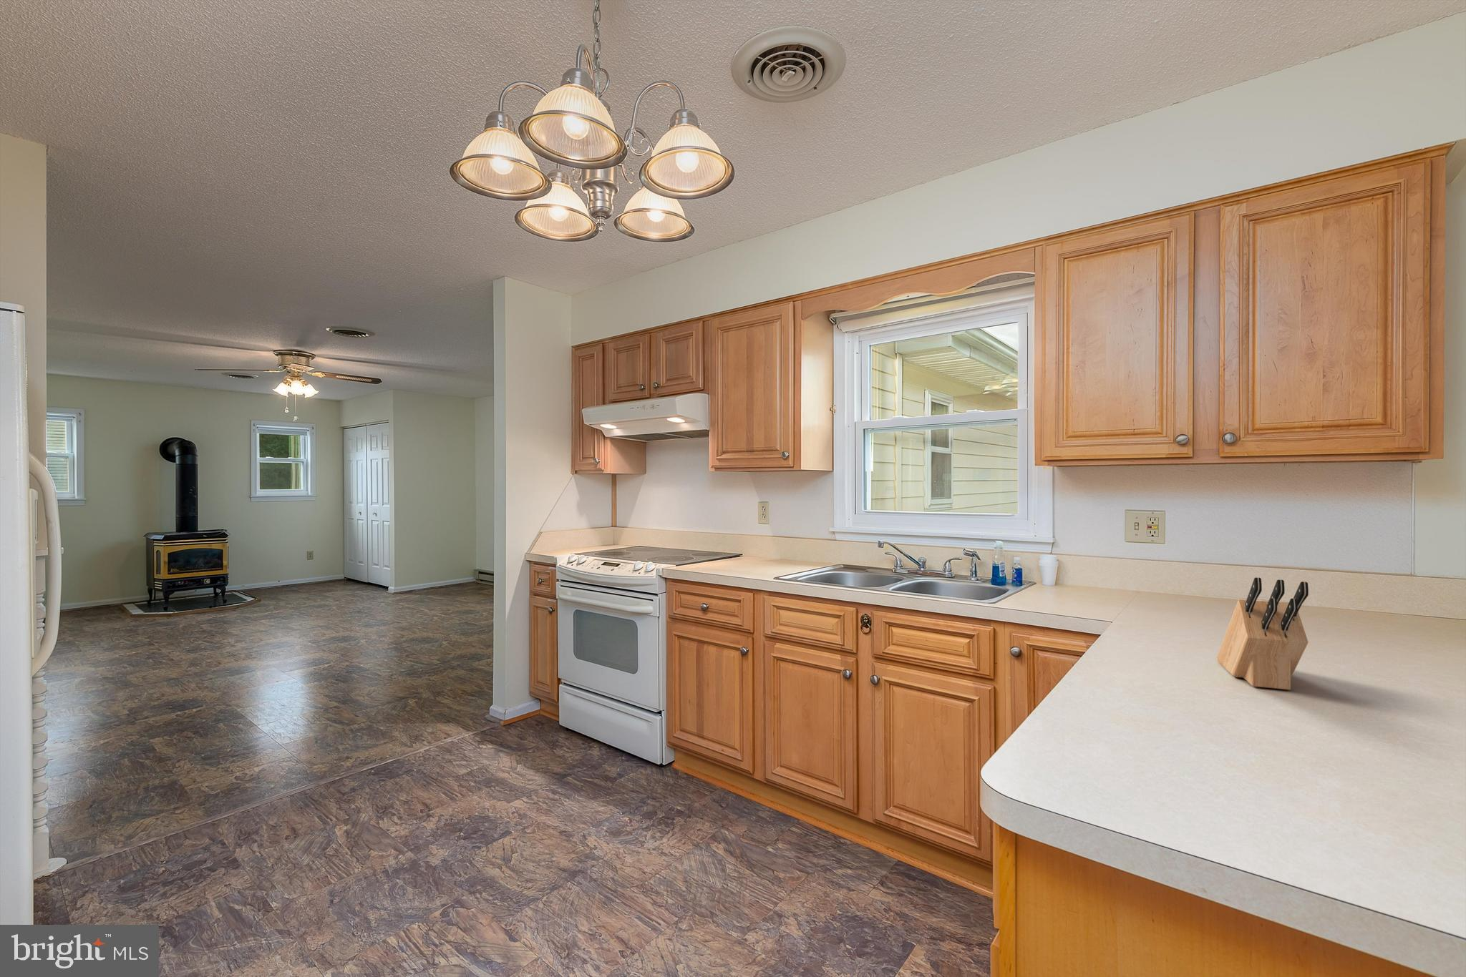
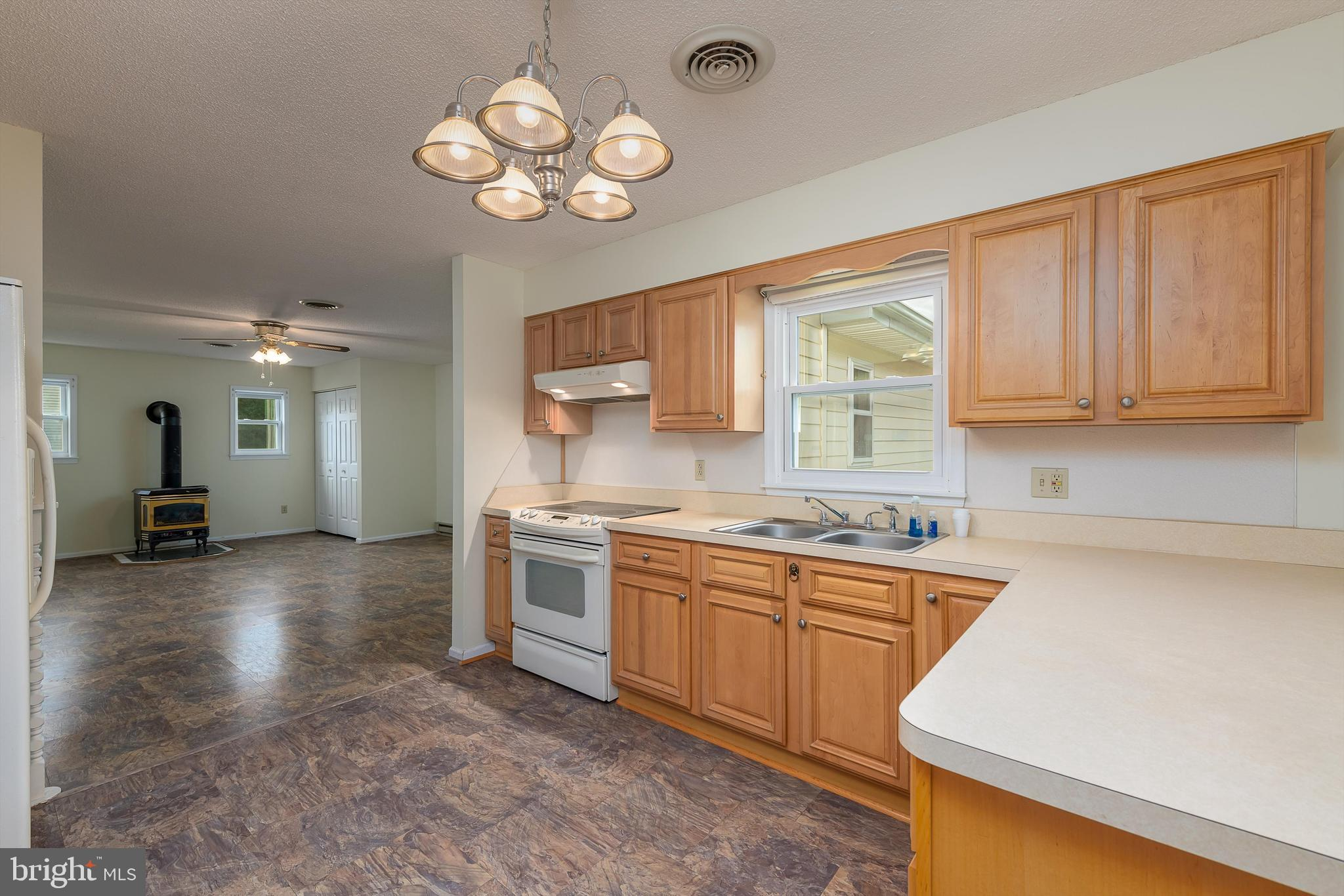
- knife block (1261, 625)
